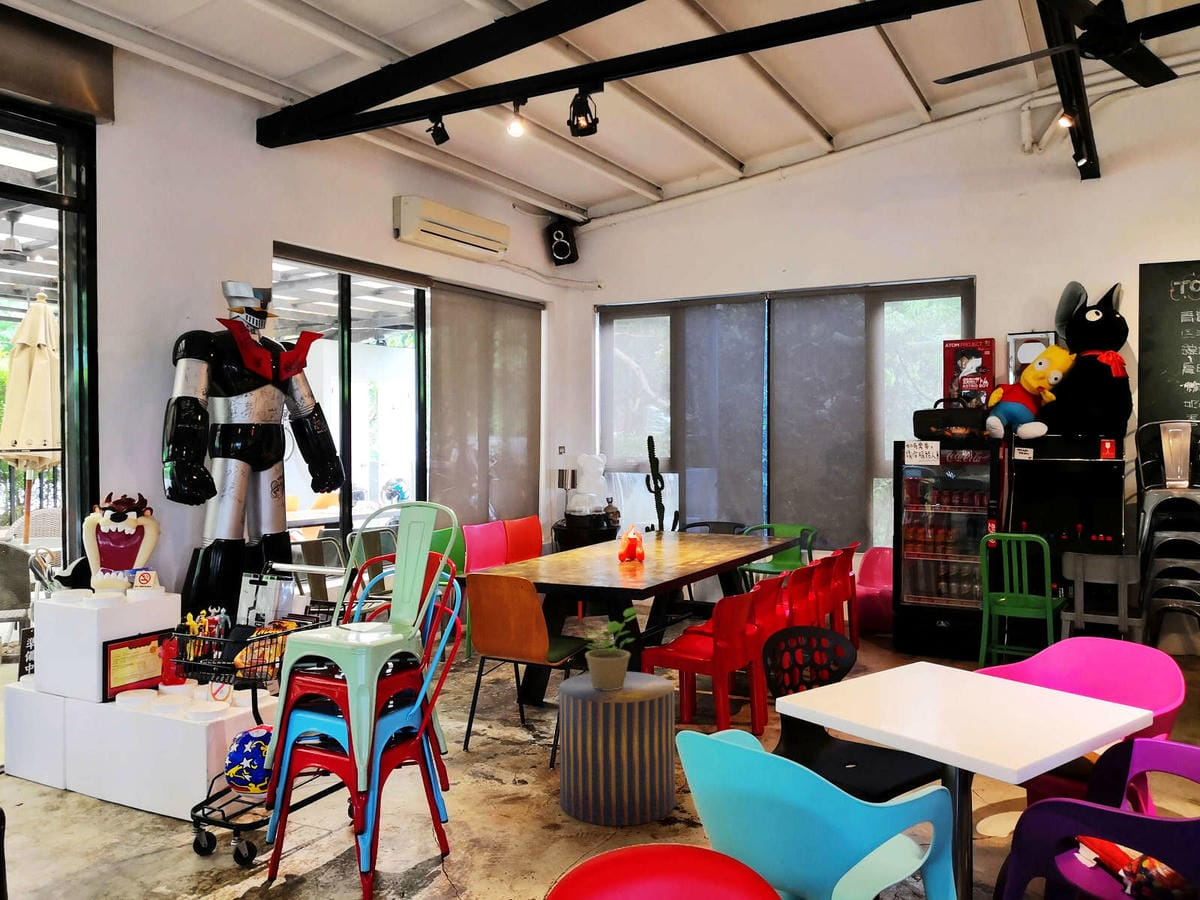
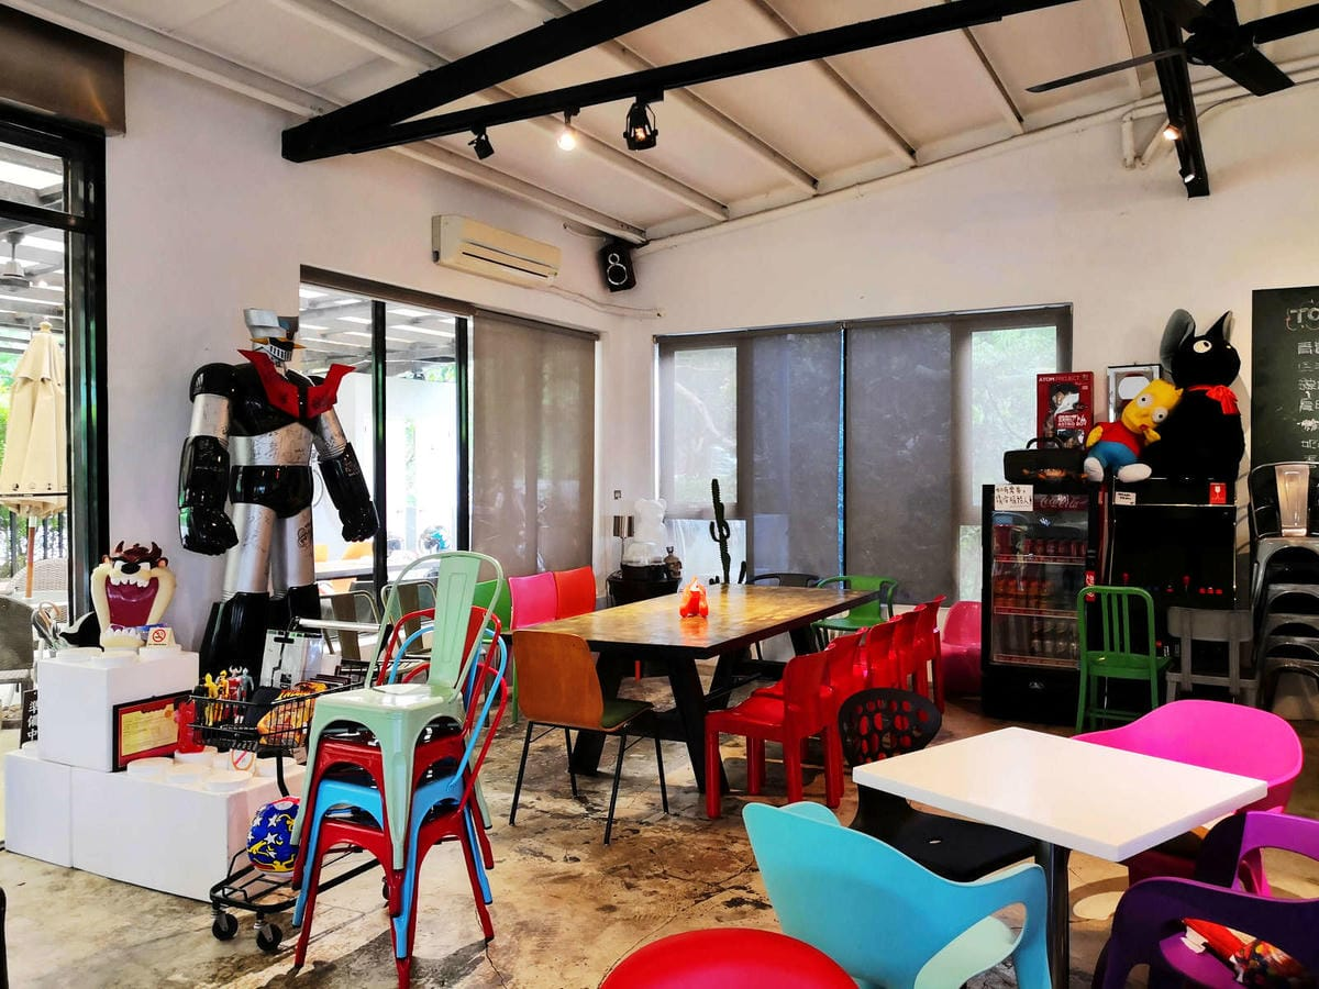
- stool (617, 743)
- potted plant (606, 648)
